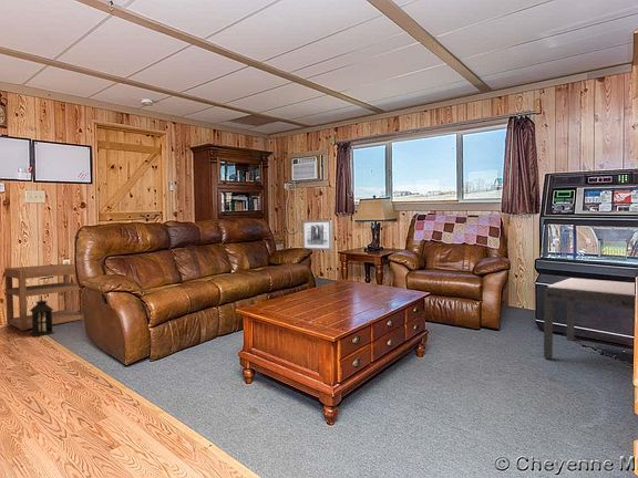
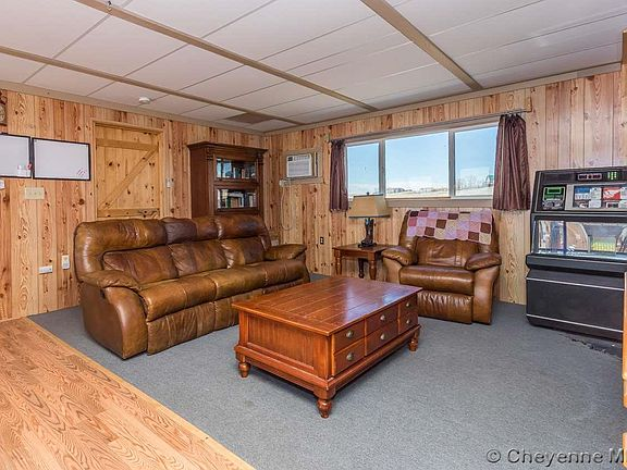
- wall art (317, 235)
- side table (601, 304)
- nightstand (47, 293)
- lantern (41, 313)
